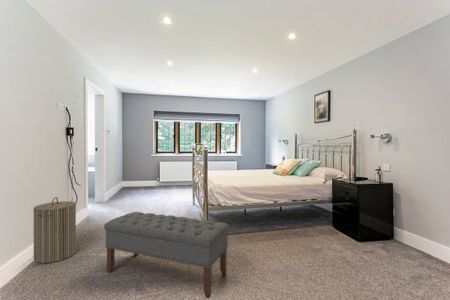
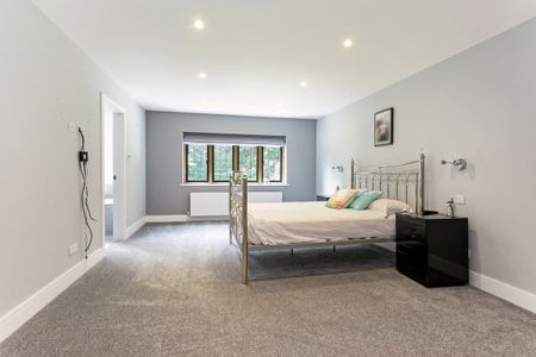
- laundry hamper (55, 226)
- bench (166, 246)
